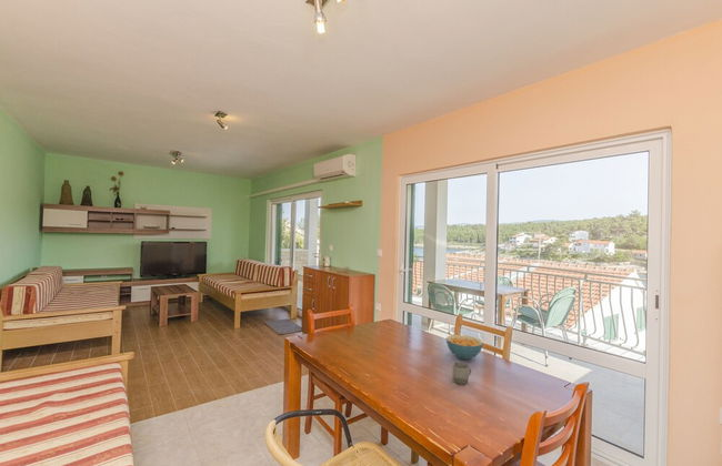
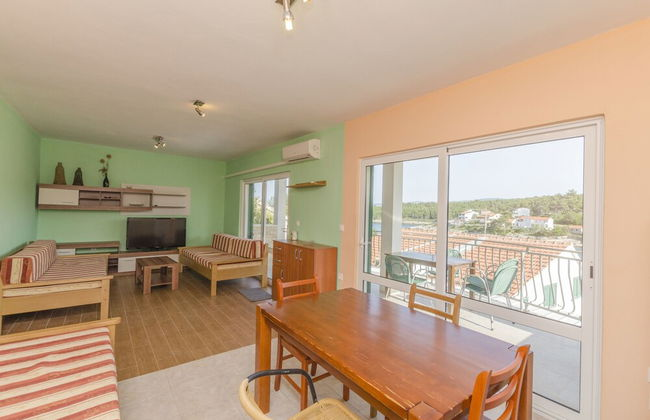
- cup (462, 372)
- cereal bowl (463, 348)
